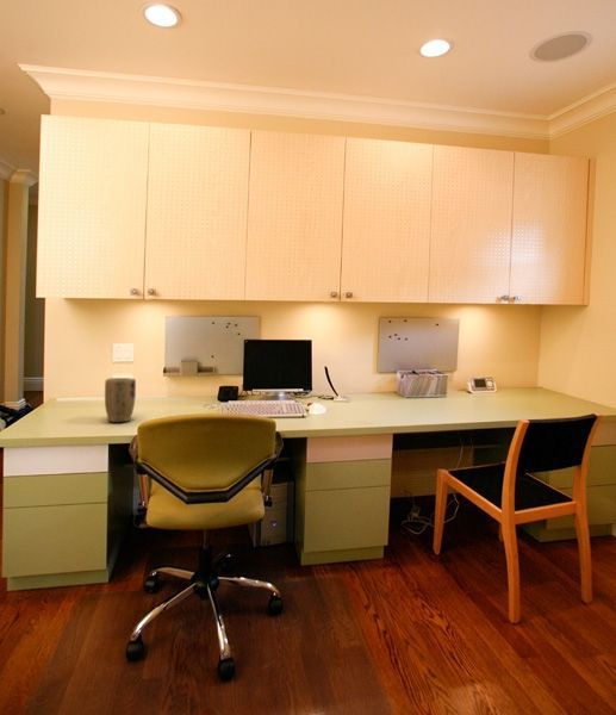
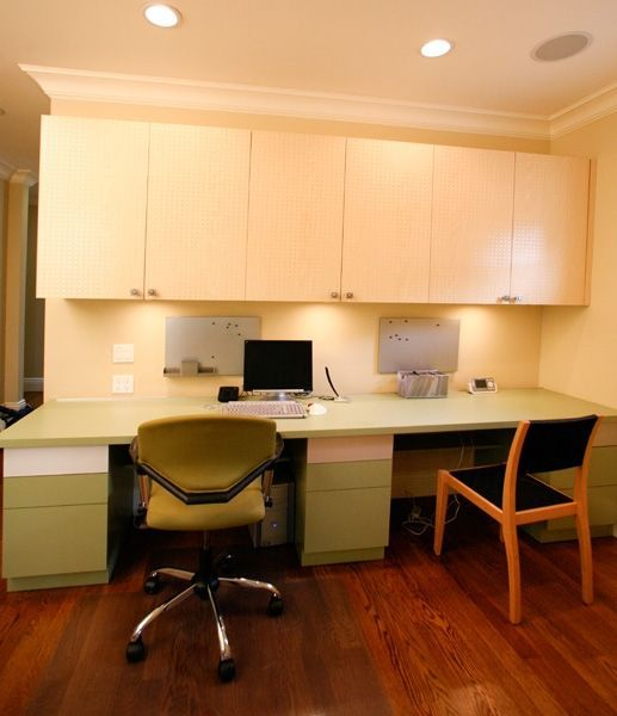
- plant pot (119, 399)
